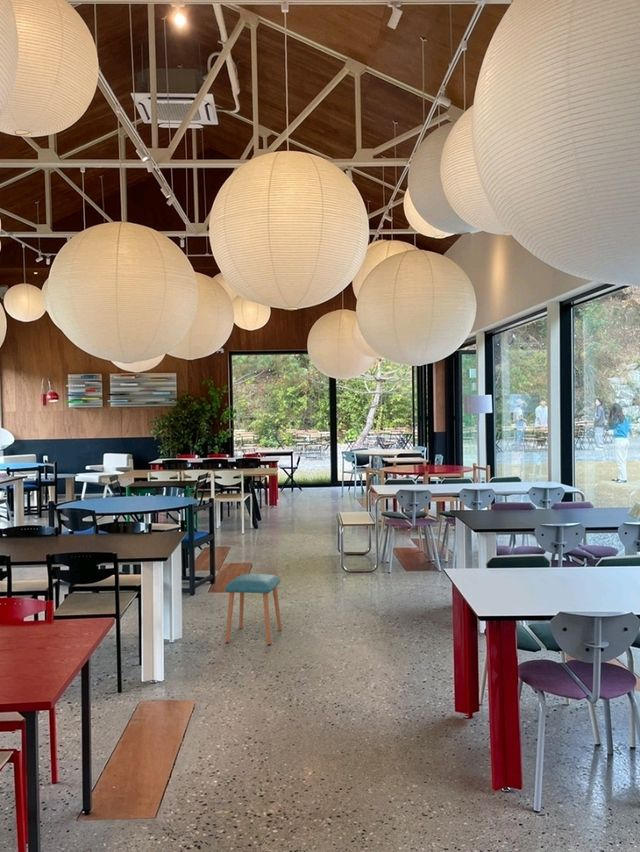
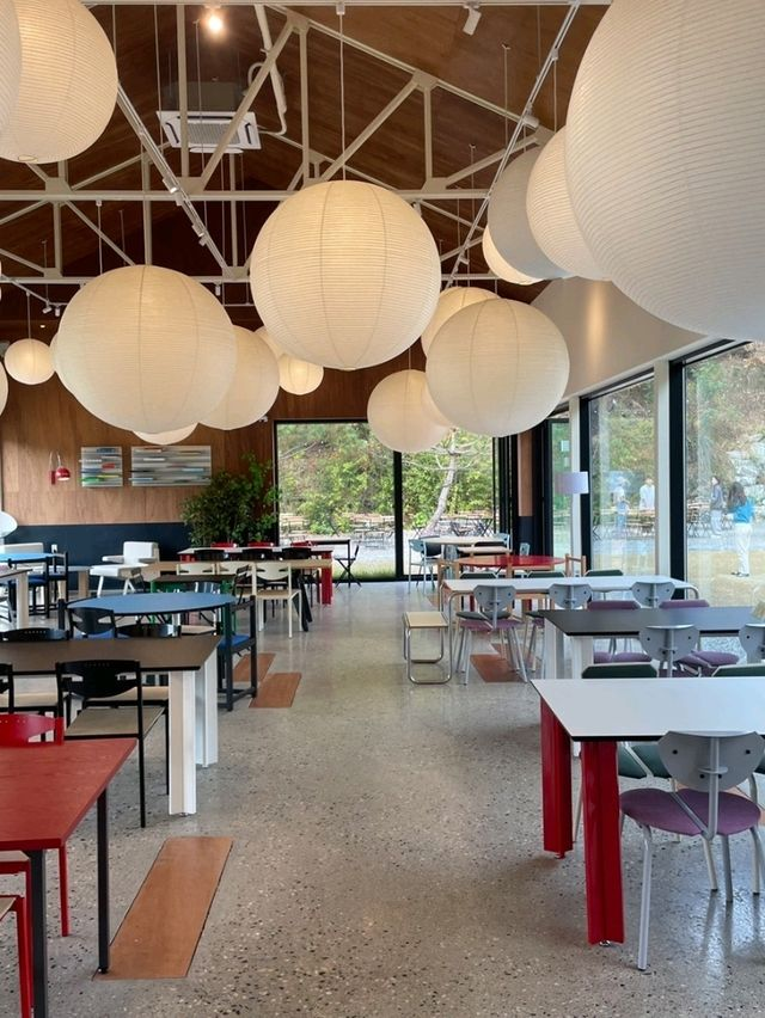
- stool (243, 606)
